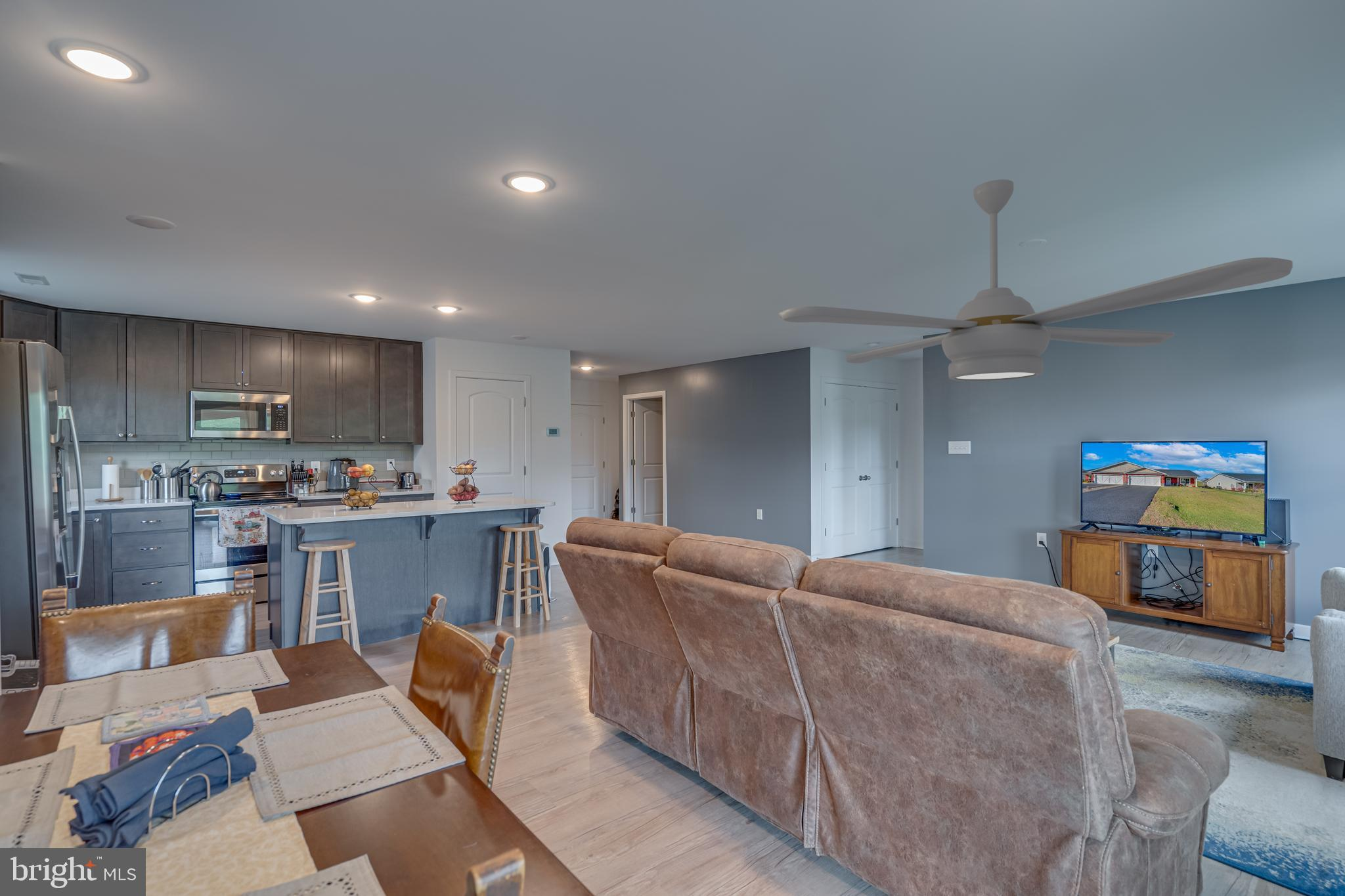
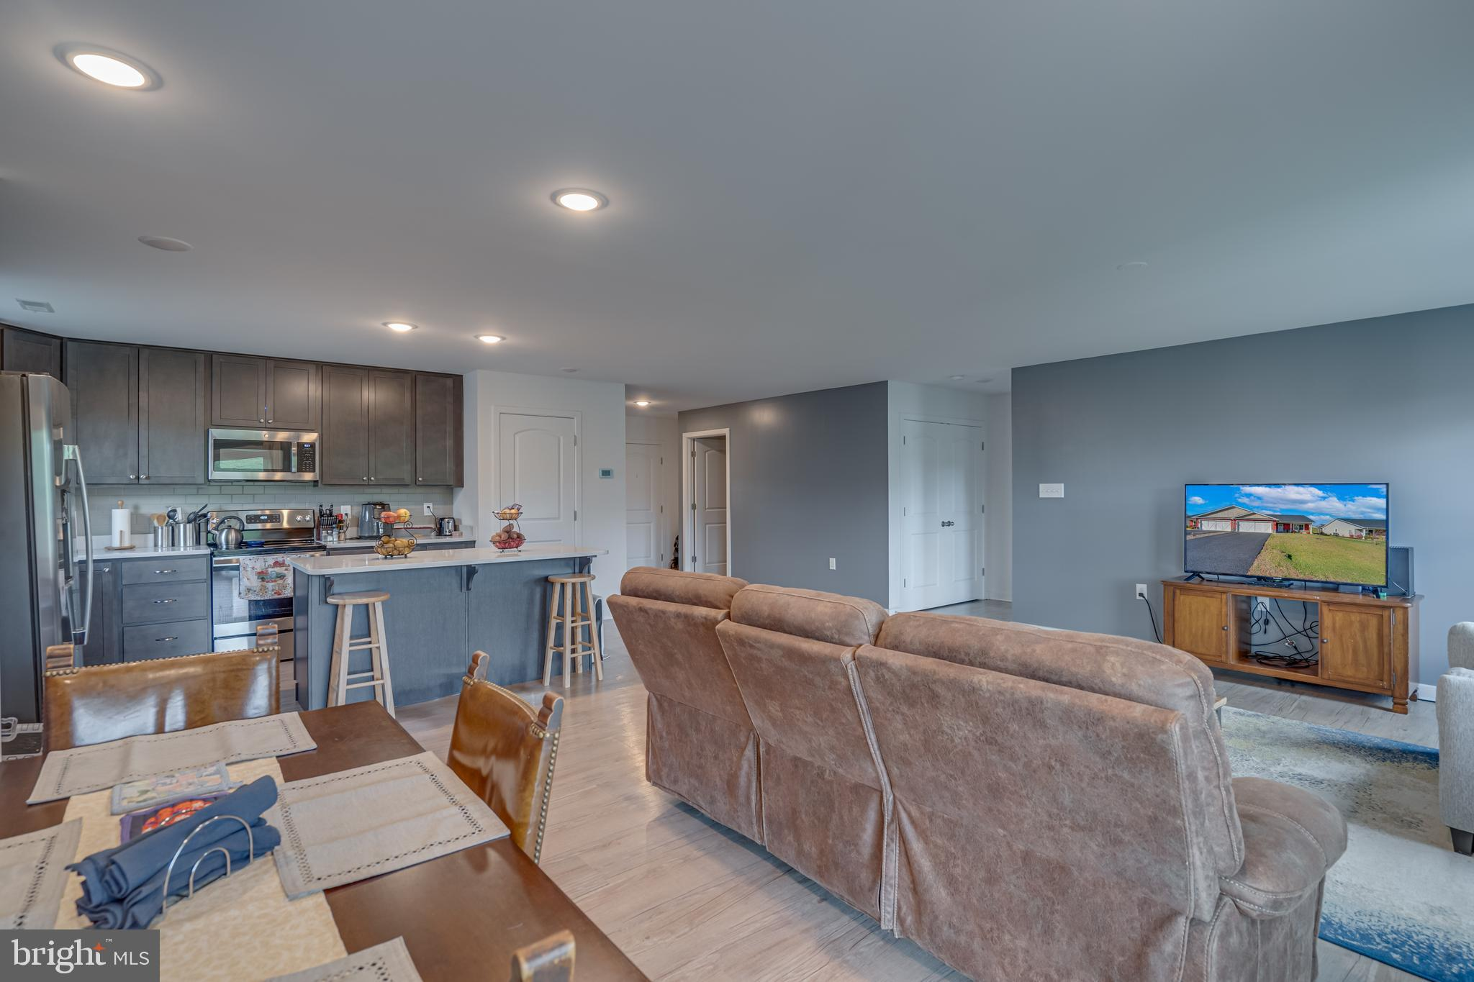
- ceiling fan (994, 282)
